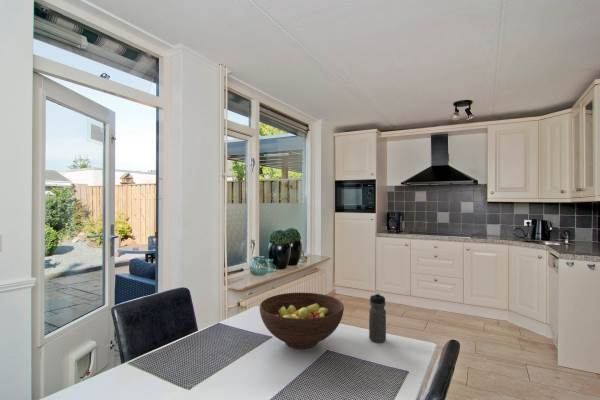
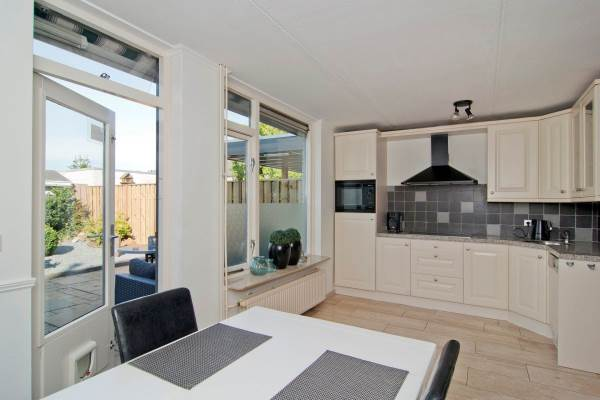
- fruit bowl (301, 323)
- water bottle (377, 316)
